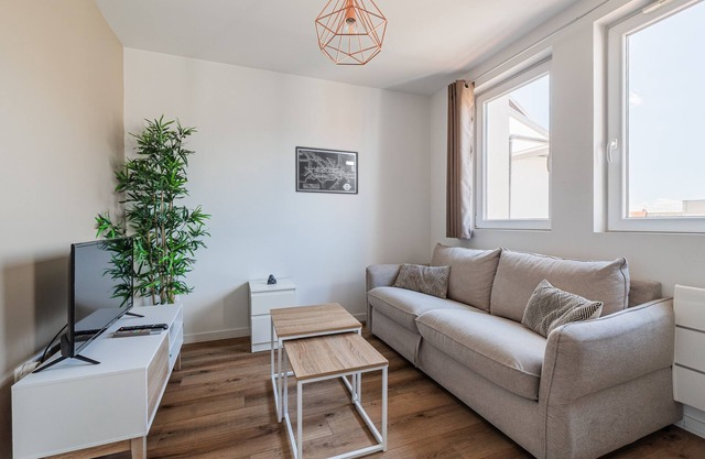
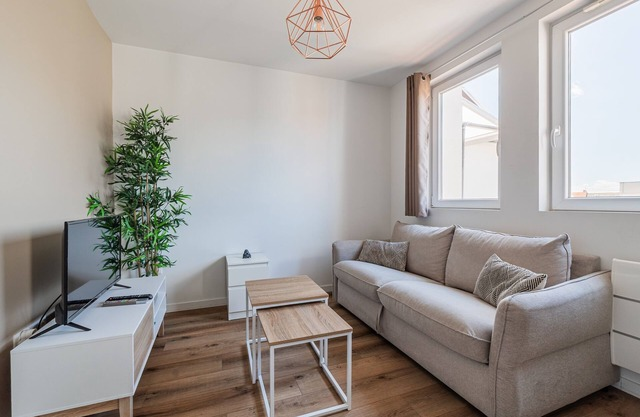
- wall art (327, 171)
